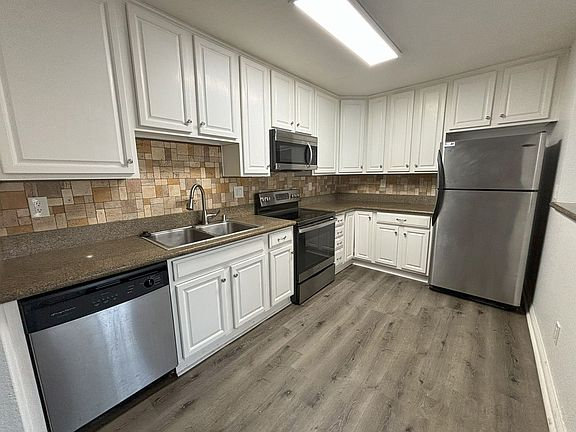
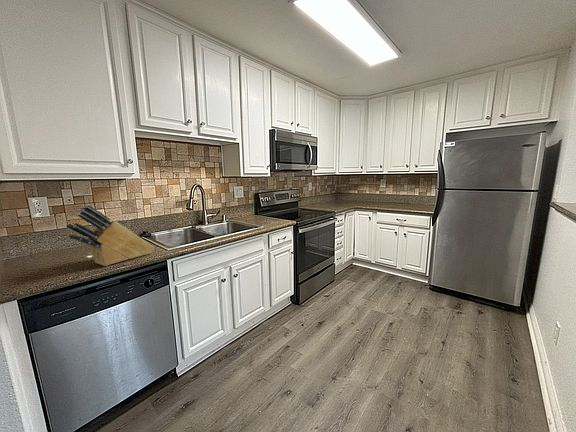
+ knife block (113, 231)
